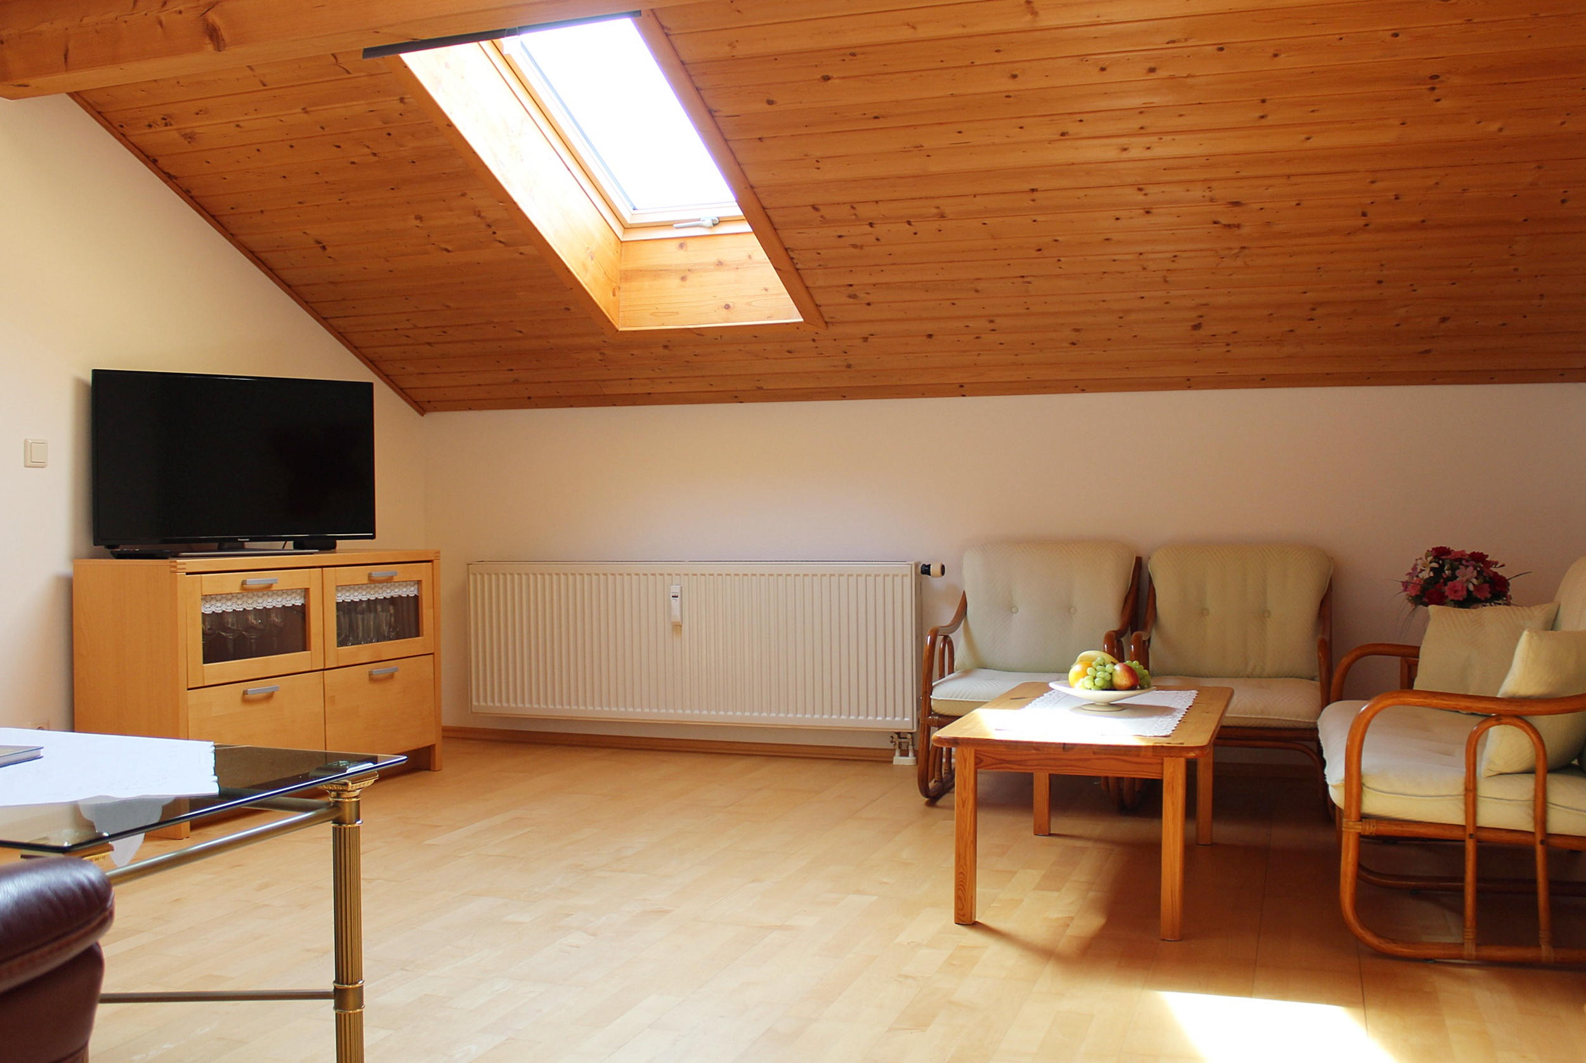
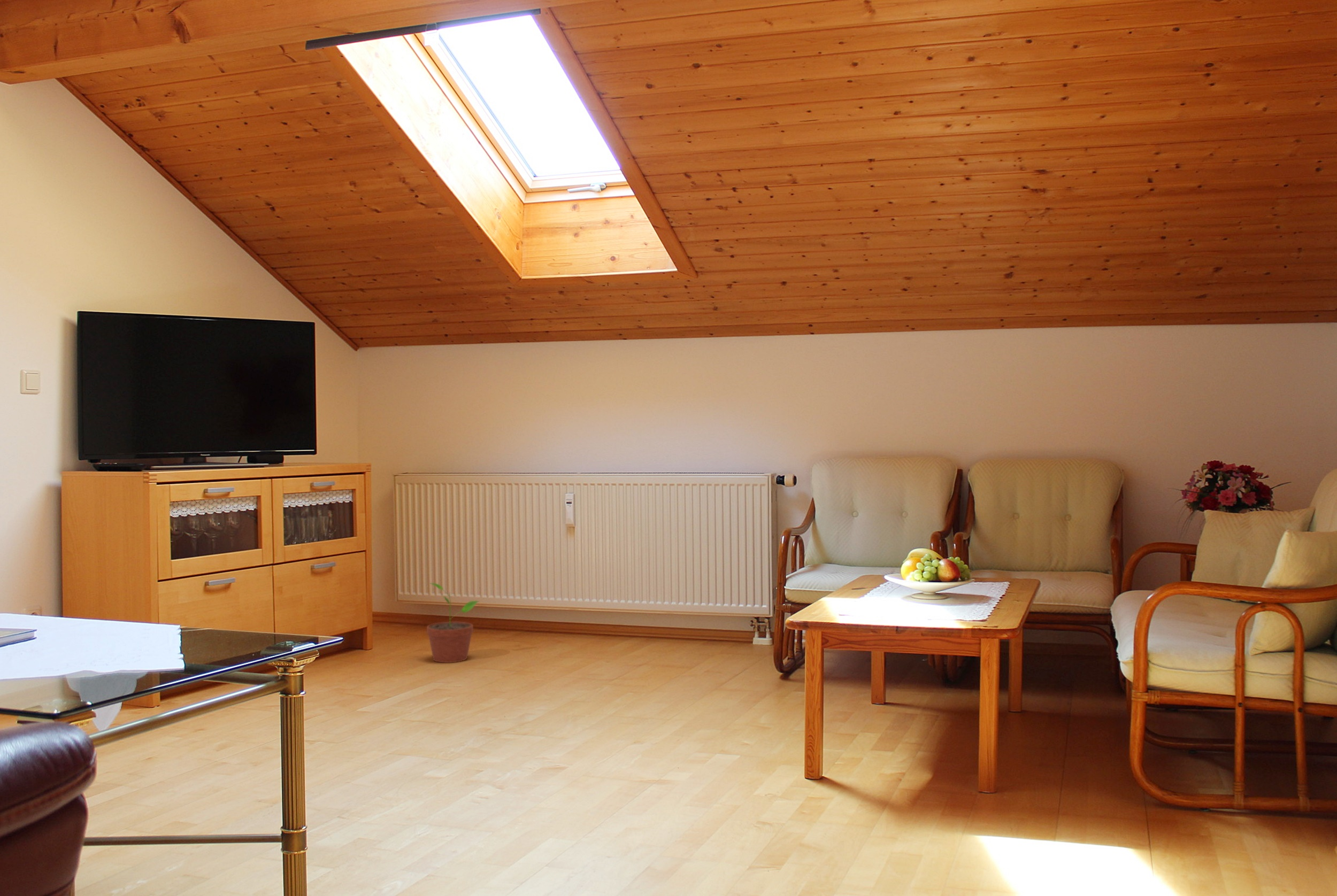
+ potted plant (450, 621)
